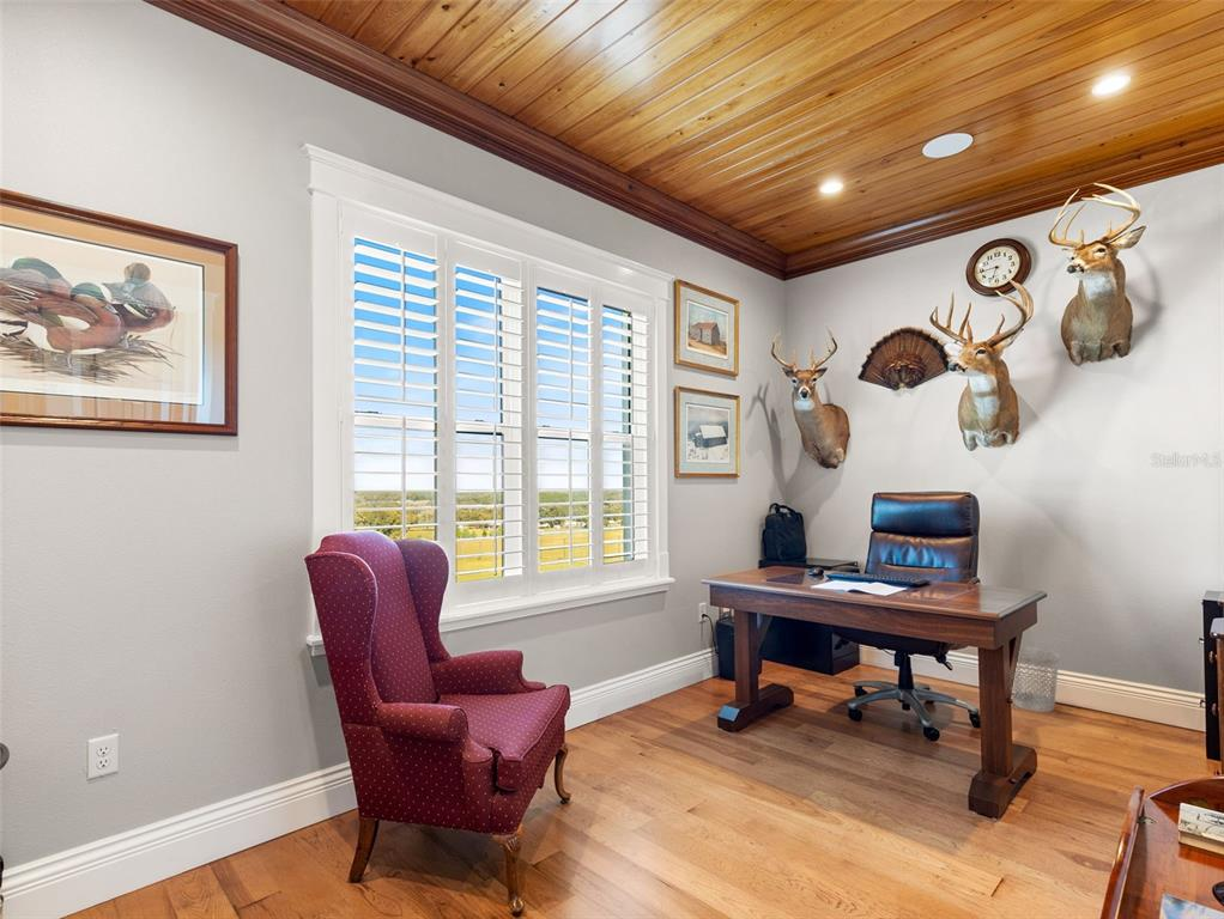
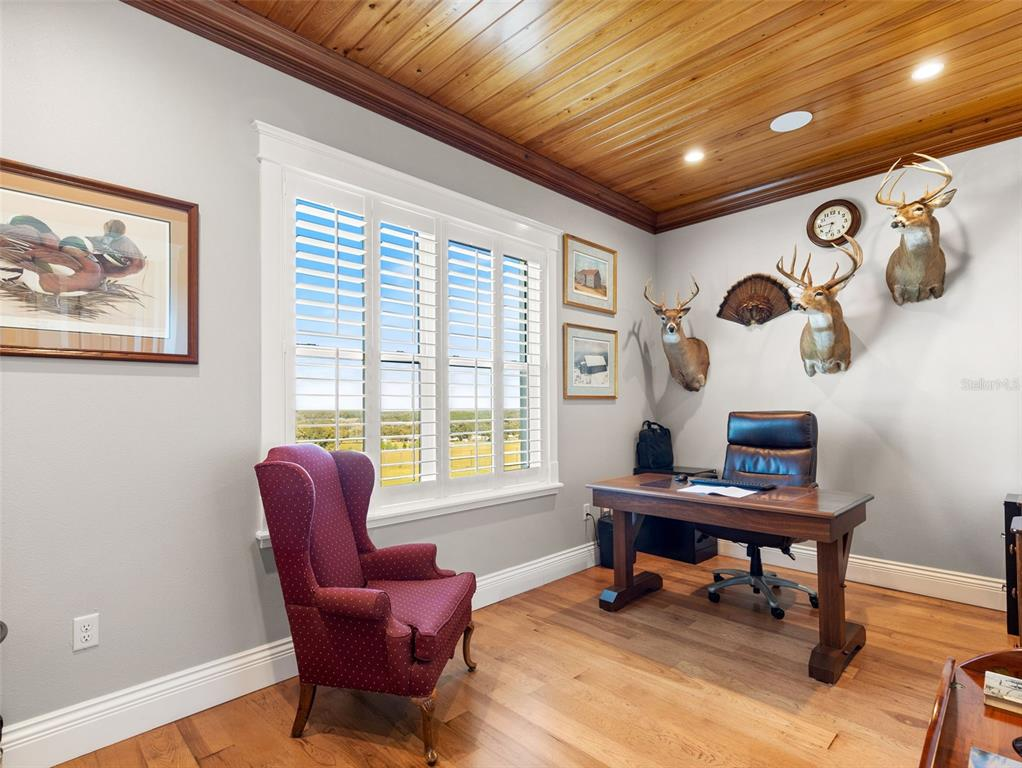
- wastebasket (1032, 678)
